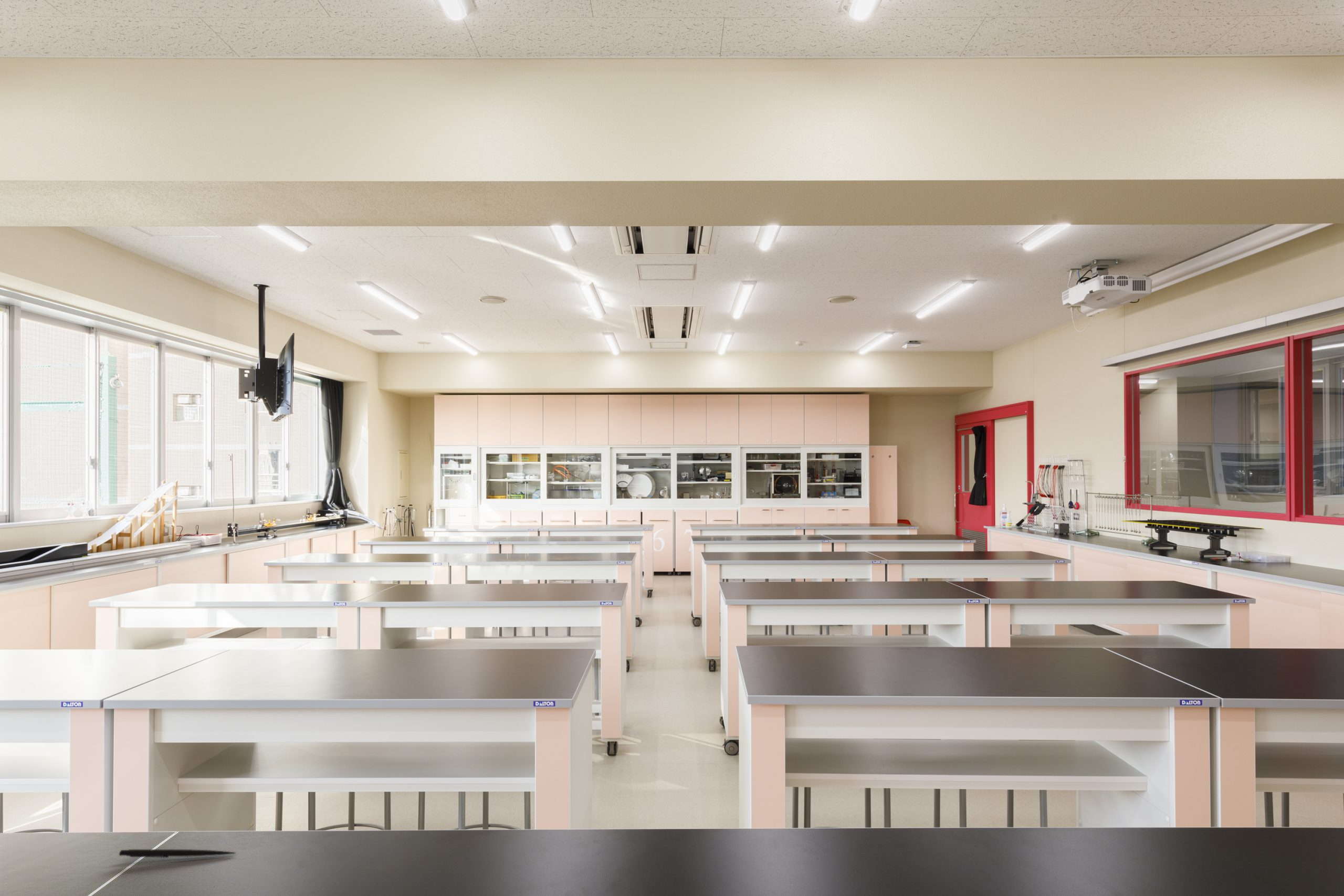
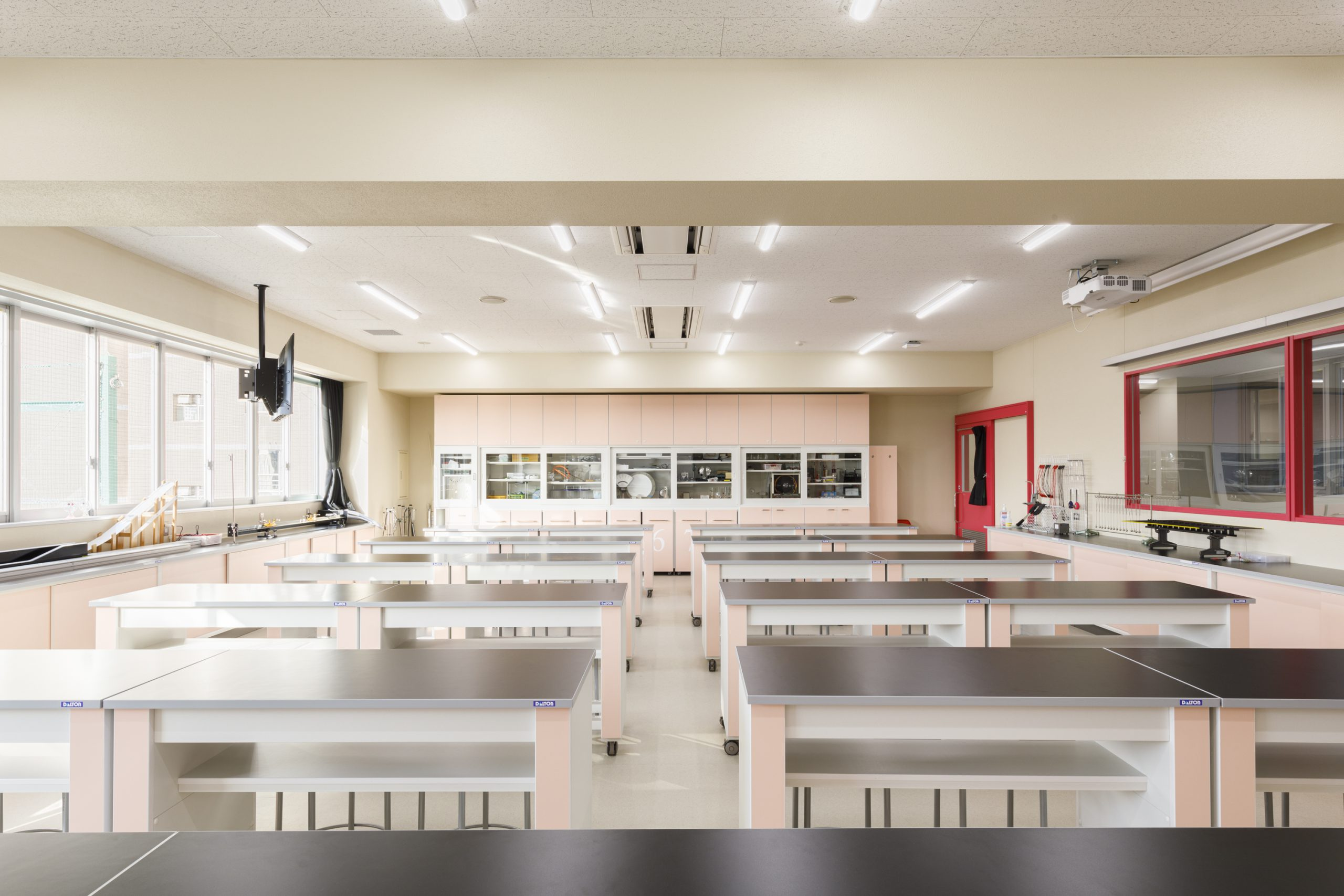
- pen (178, 852)
